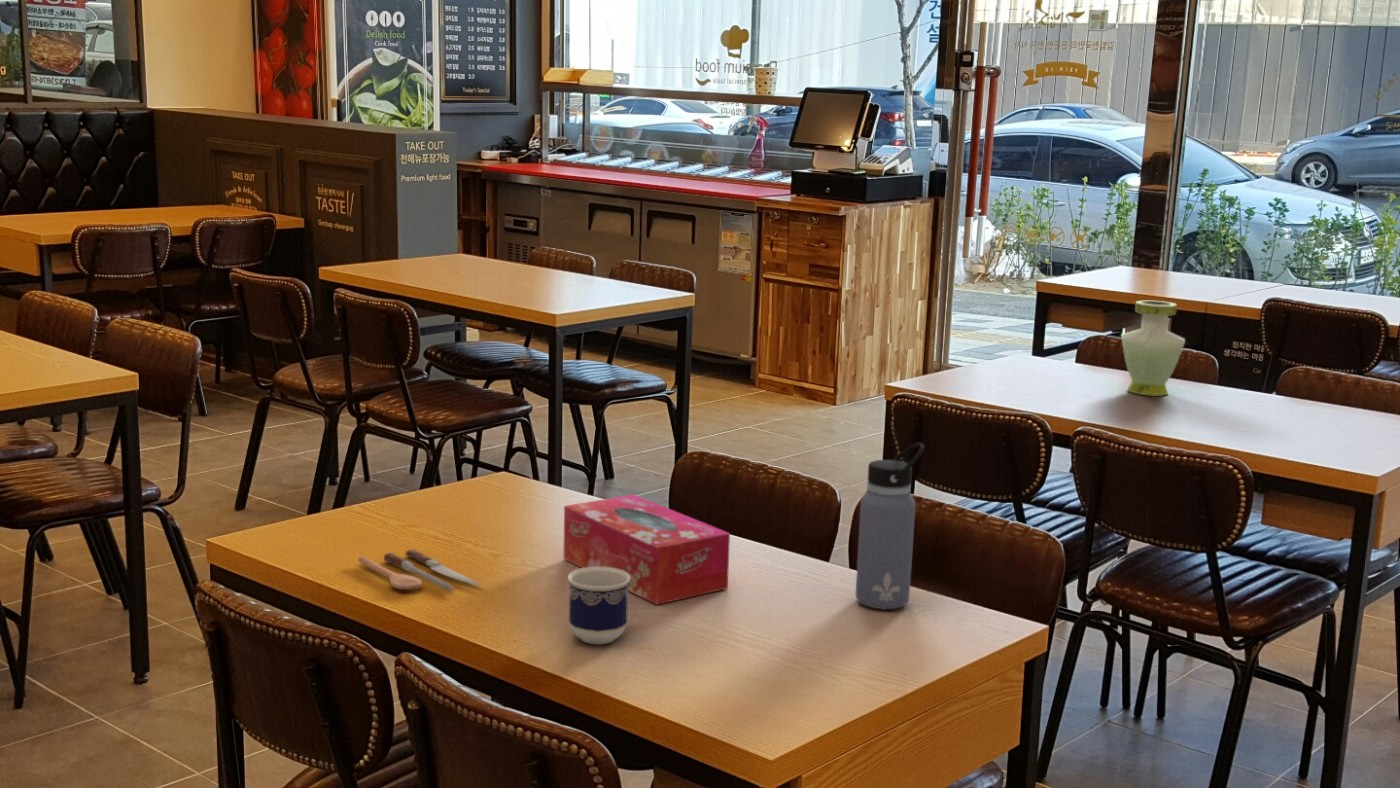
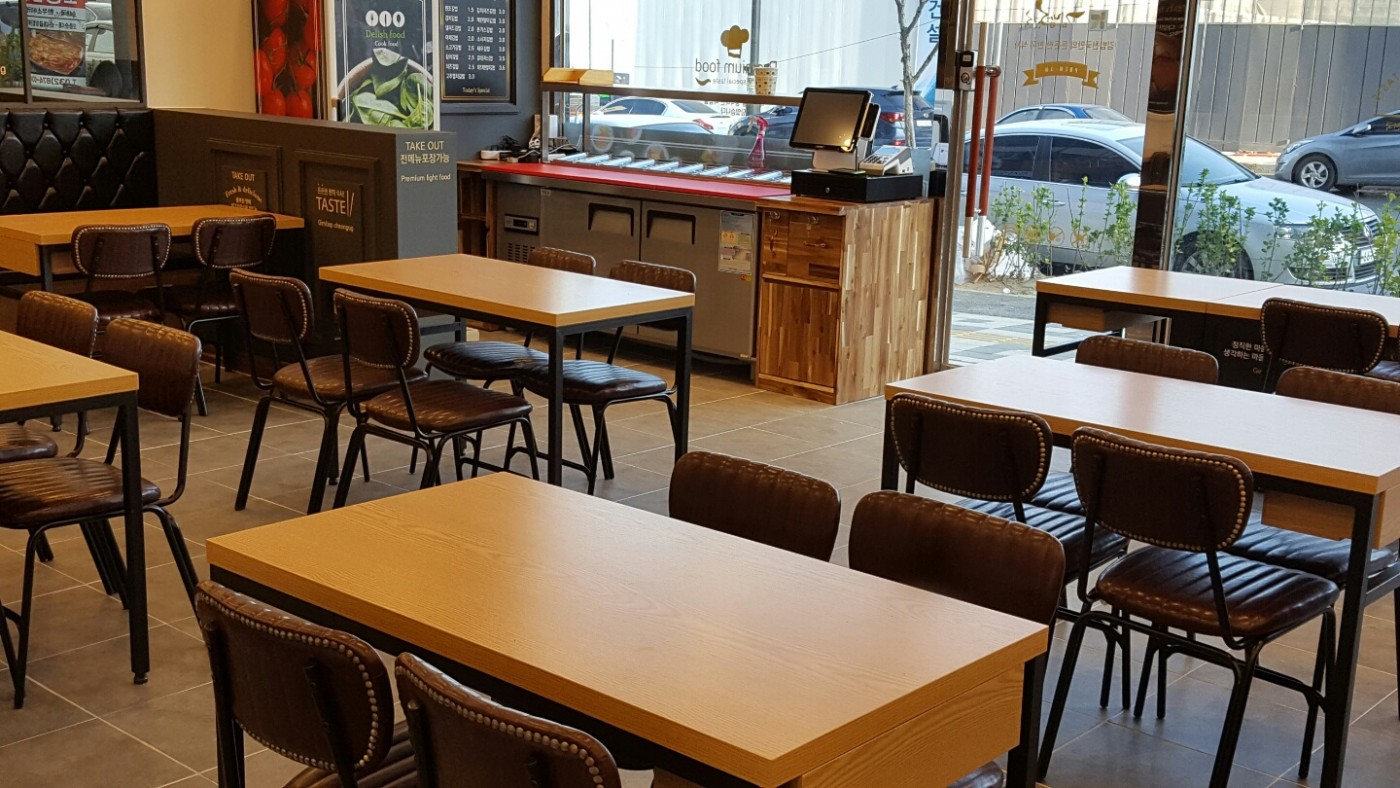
- cup (604, 604)
- water bottle (889, 523)
- spoon (416, 573)
- tissue box (644, 546)
- vase (1151, 347)
